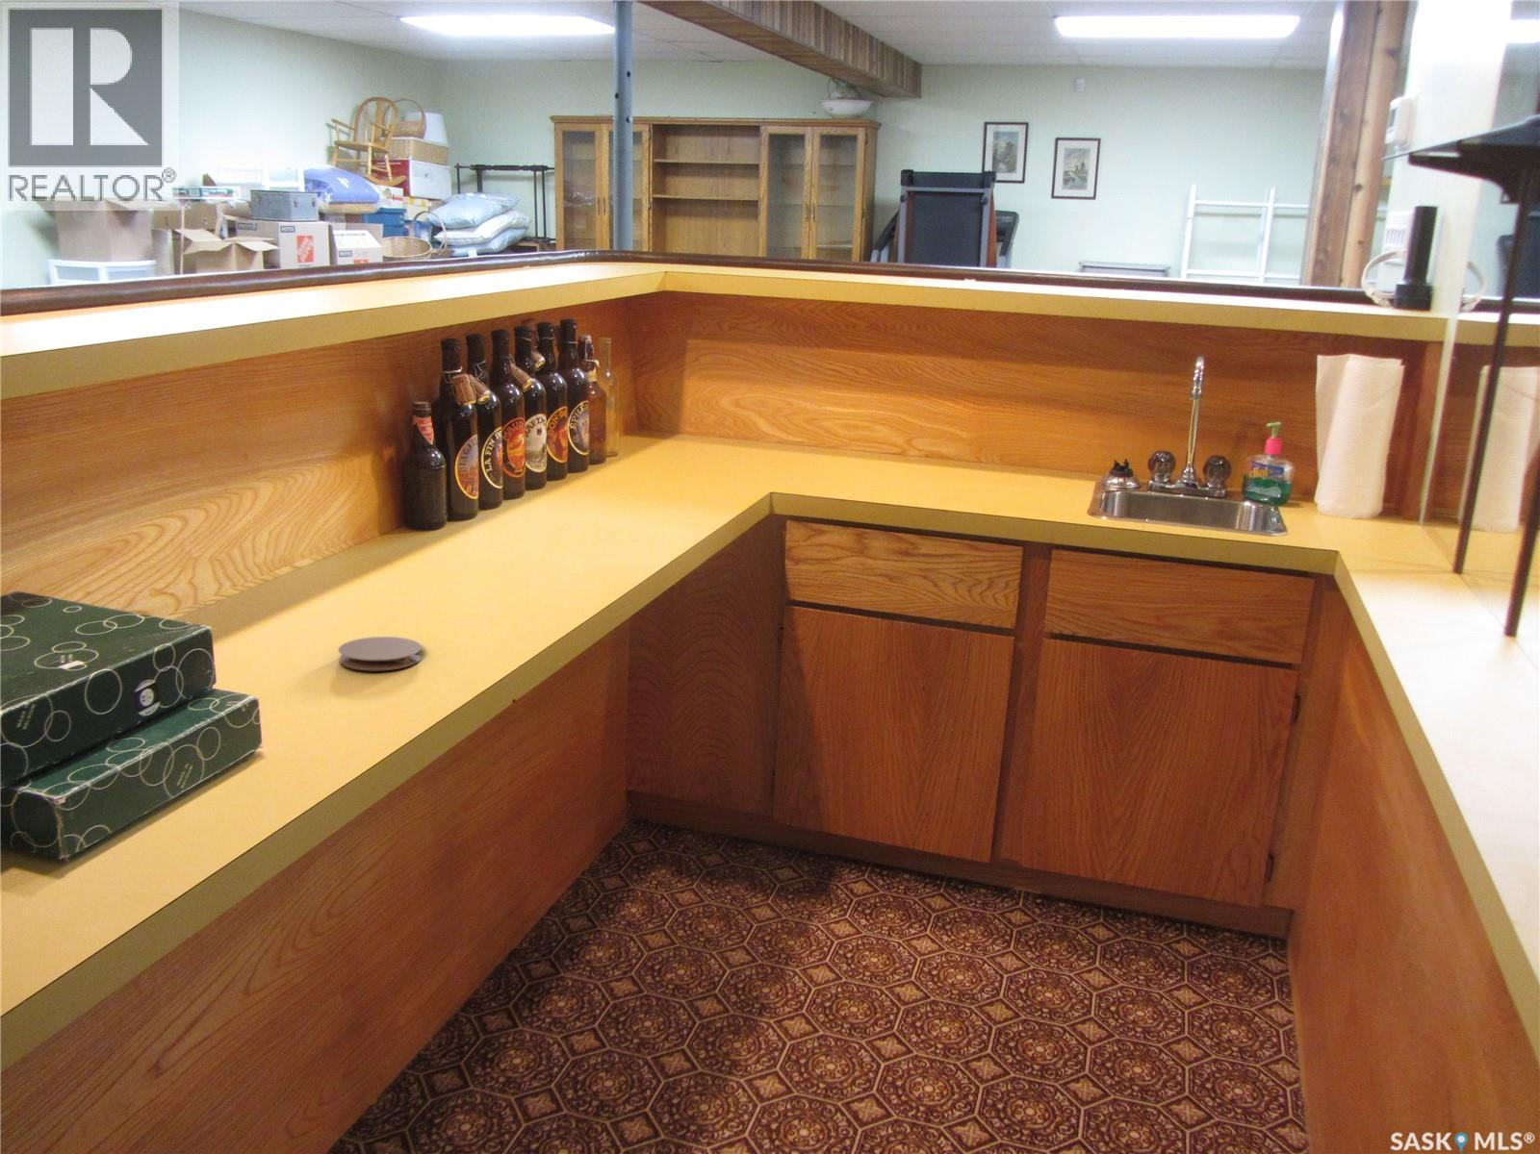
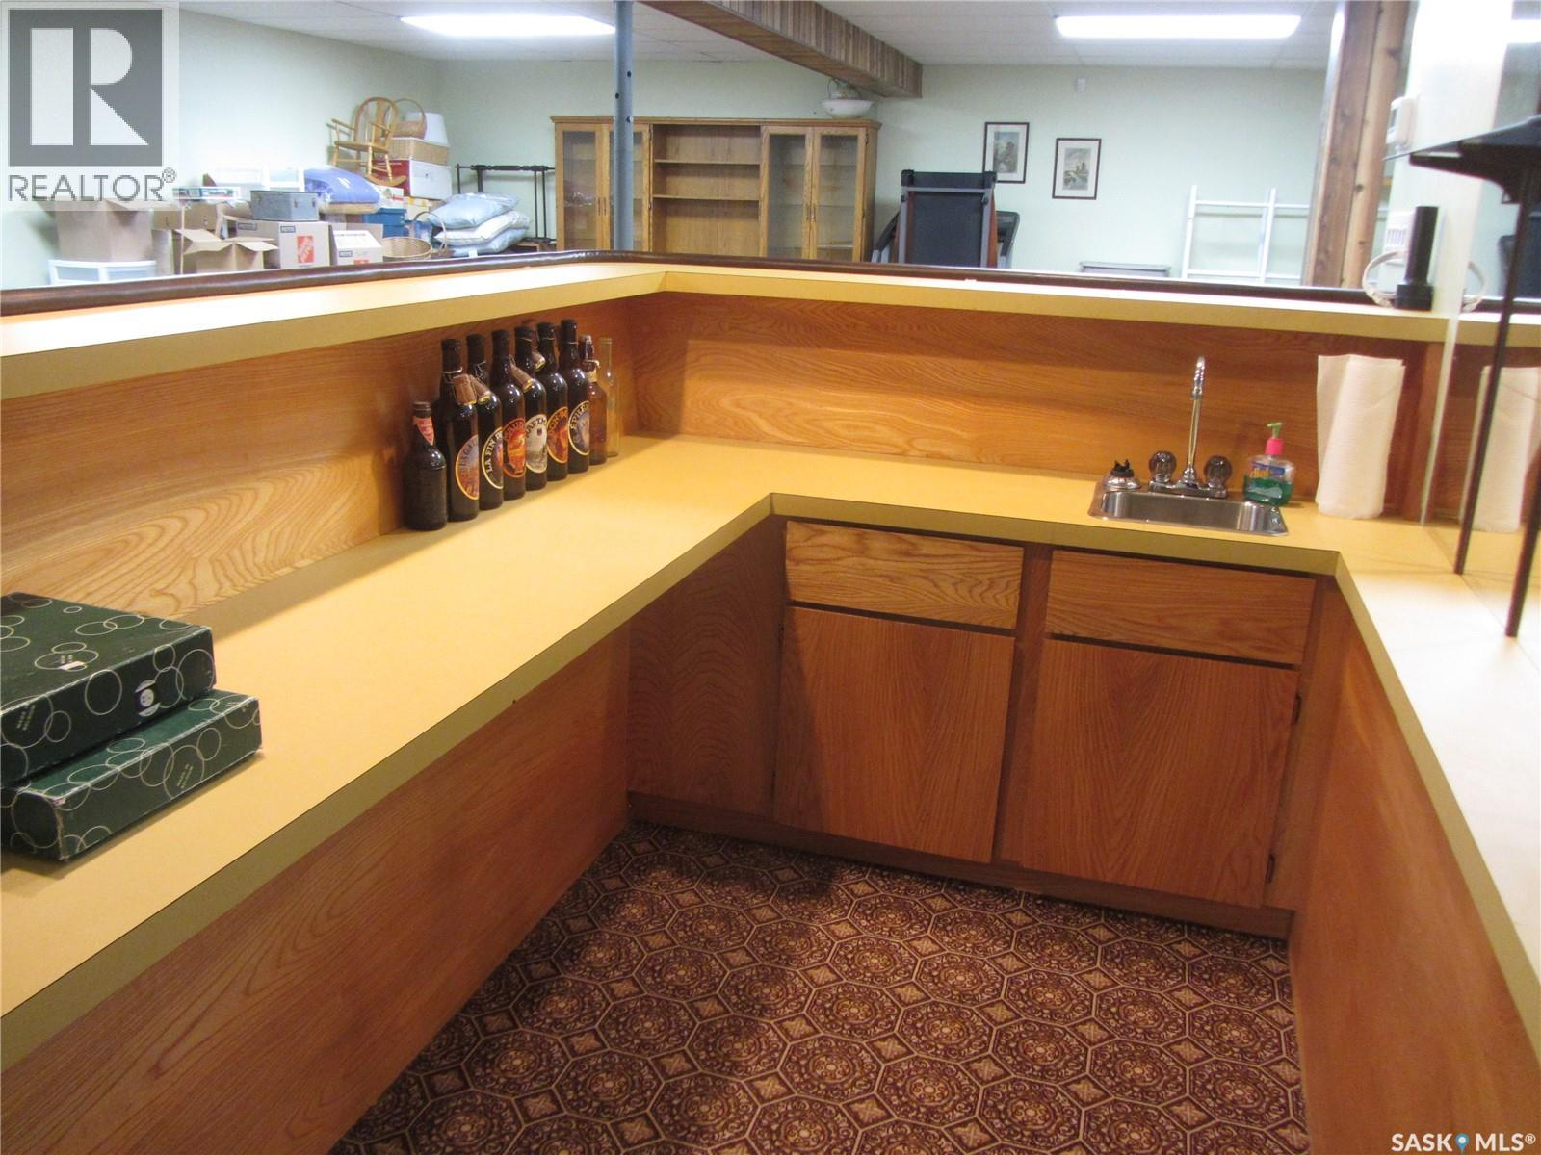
- coaster (381, 653)
